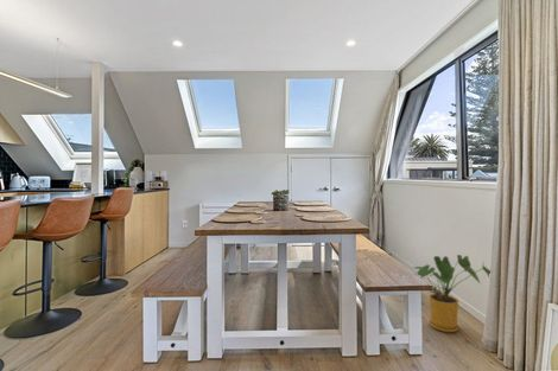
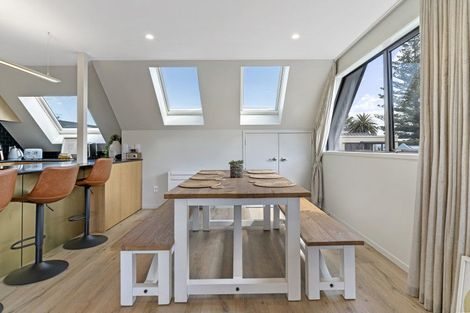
- house plant (444, 289)
